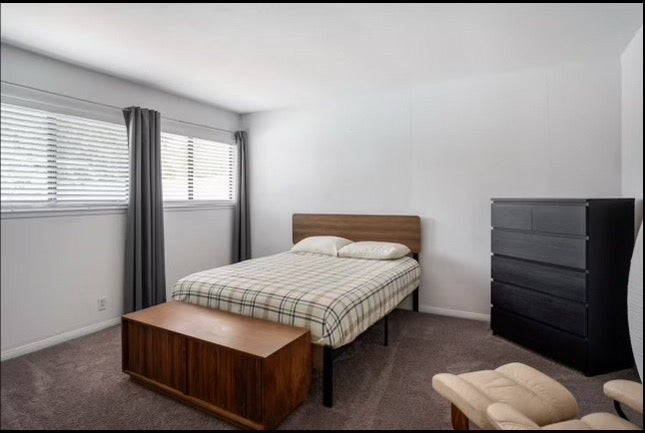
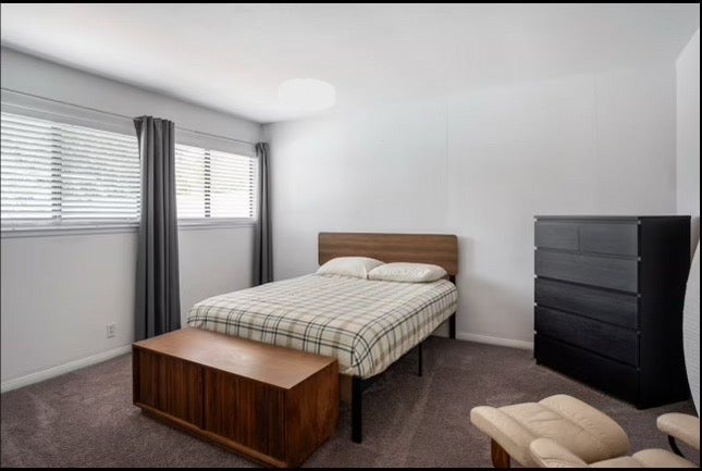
+ ceiling light (307, 95)
